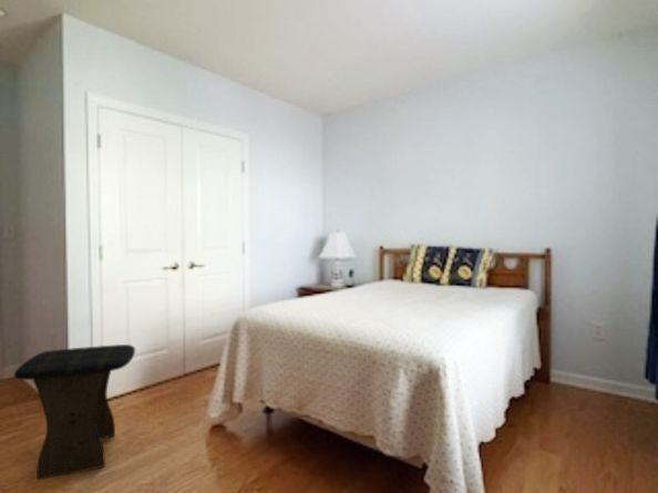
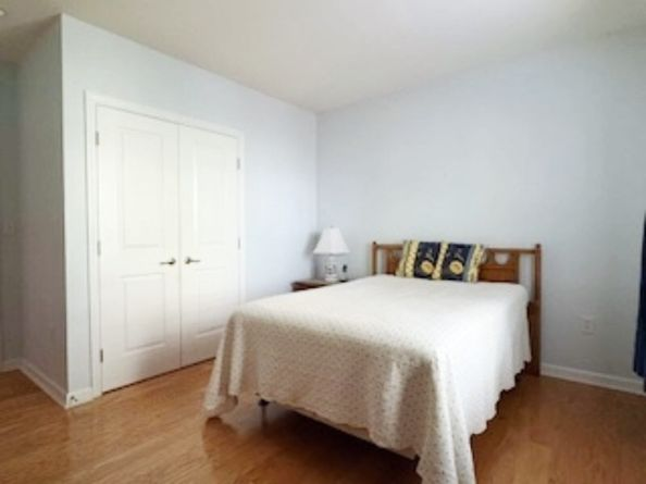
- stool (81, 405)
